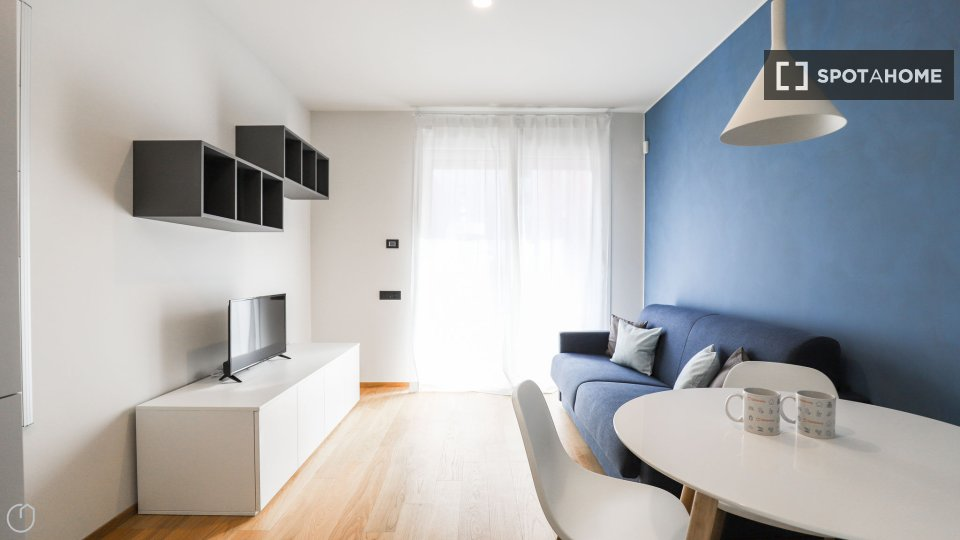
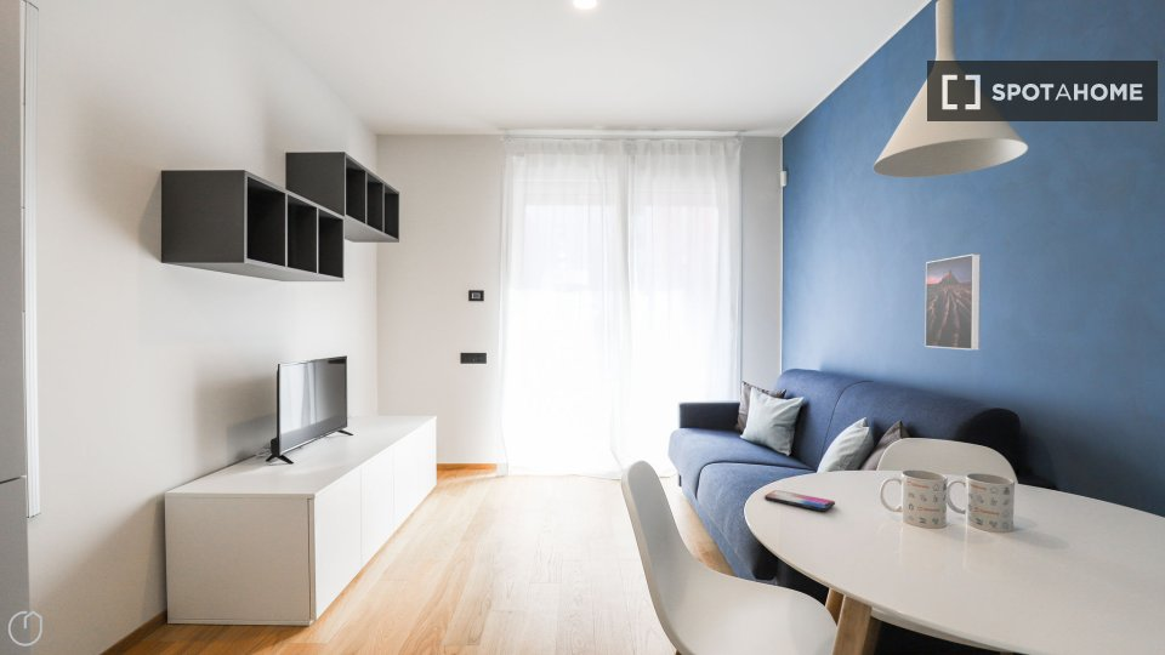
+ smartphone (799, 500)
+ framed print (950, 303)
